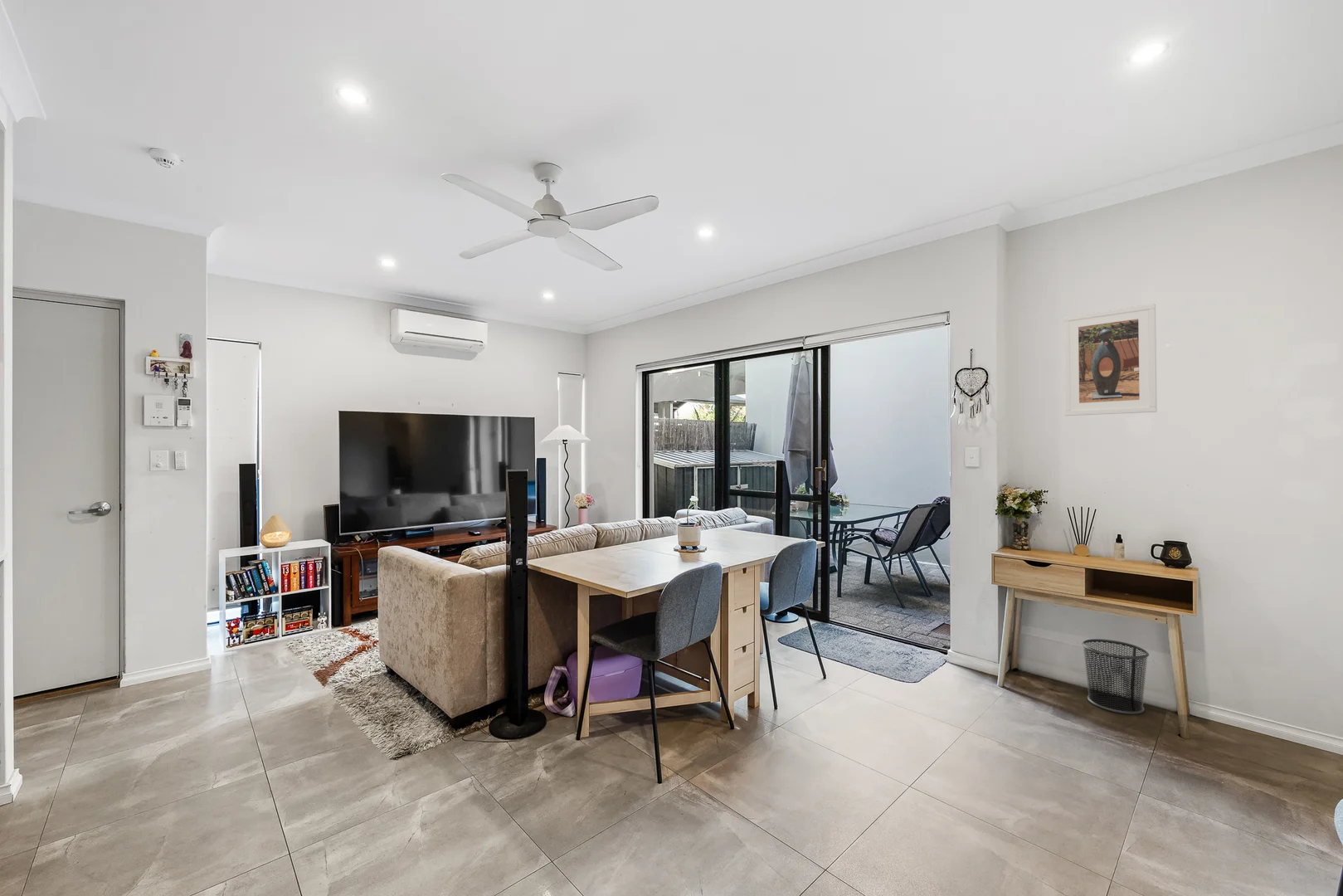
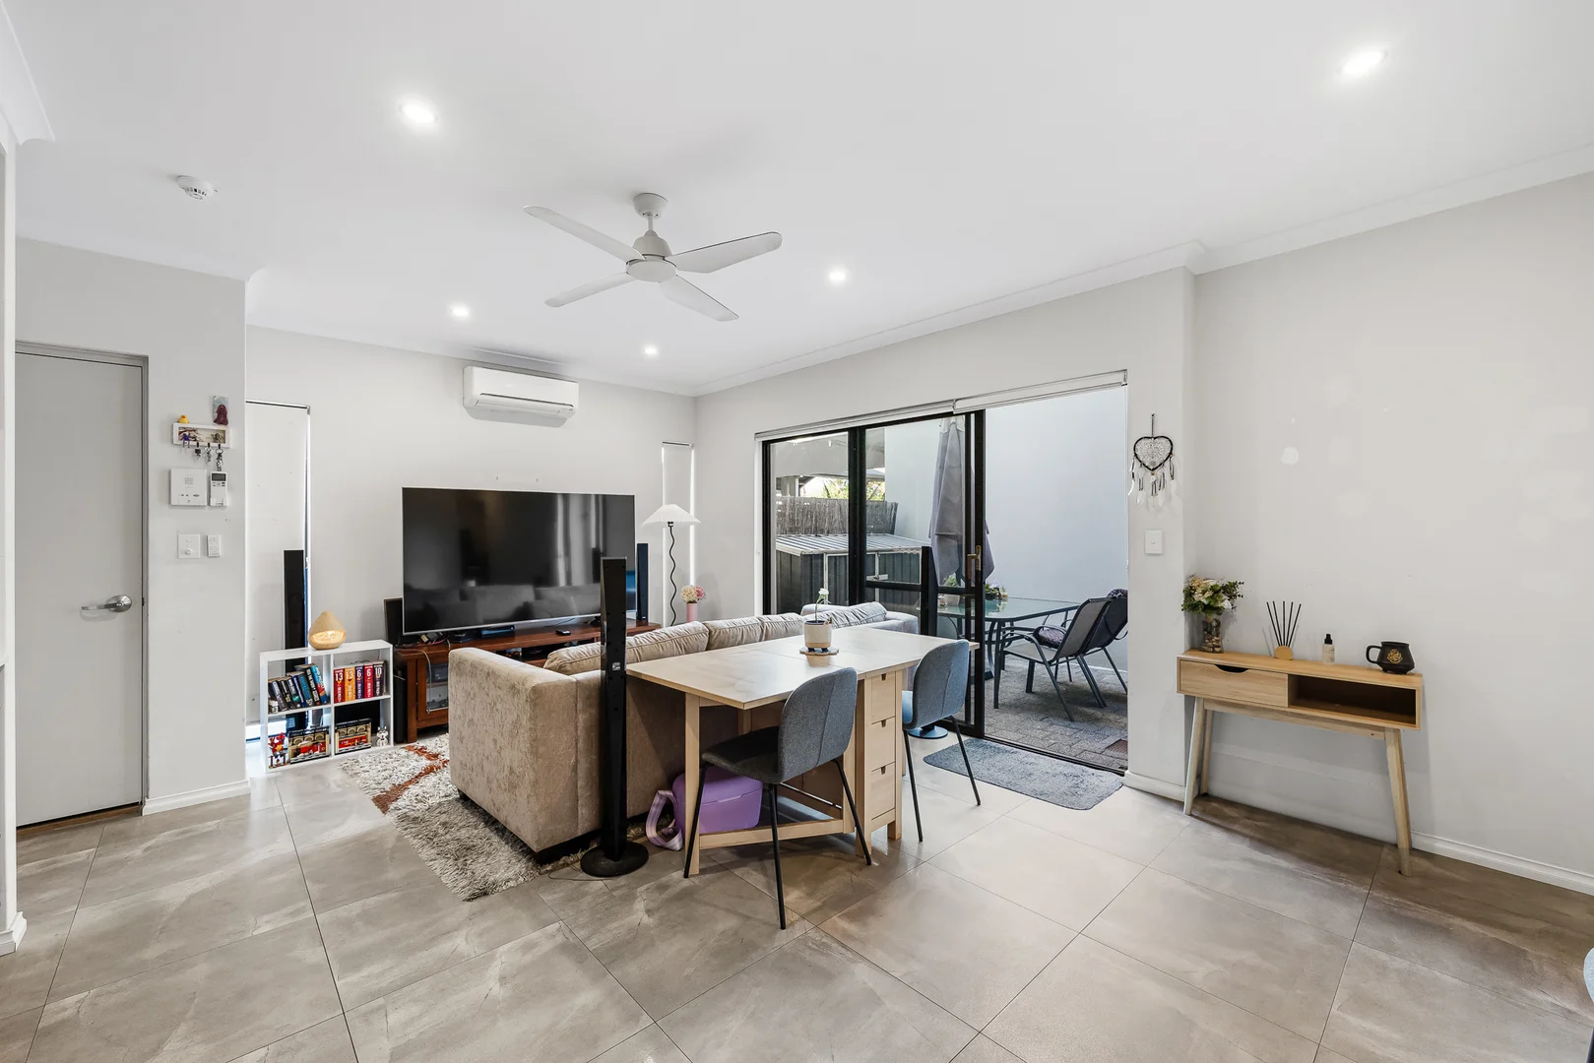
- waste bin (1114, 676)
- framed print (1107, 362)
